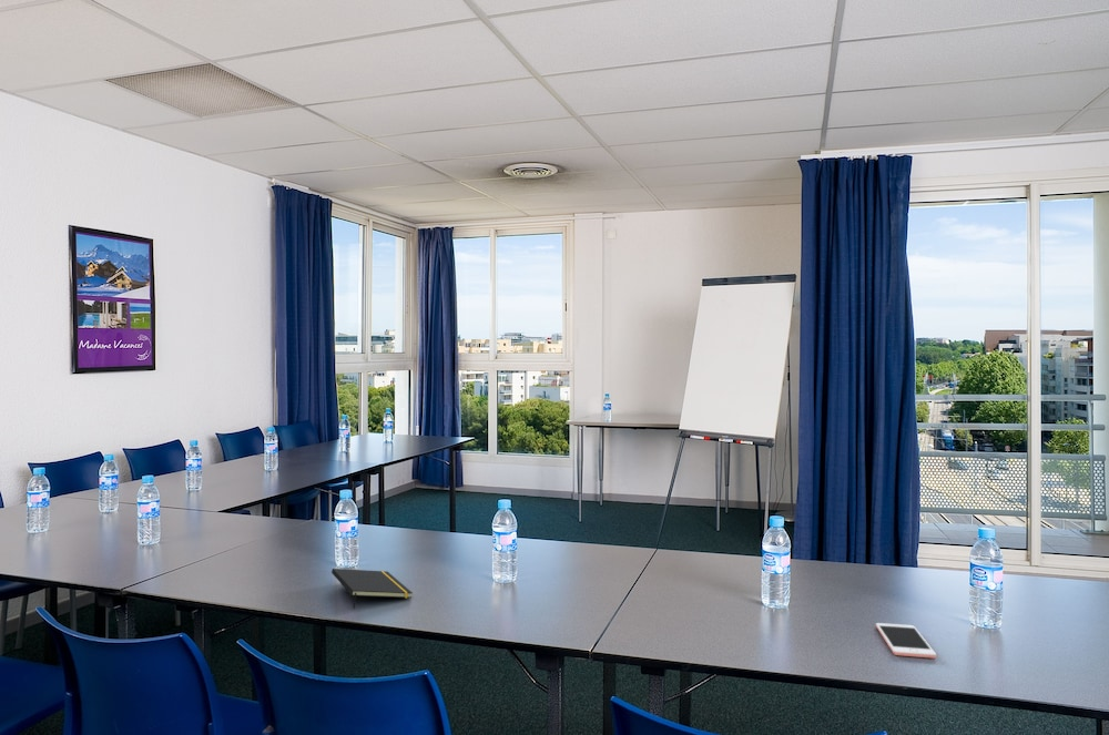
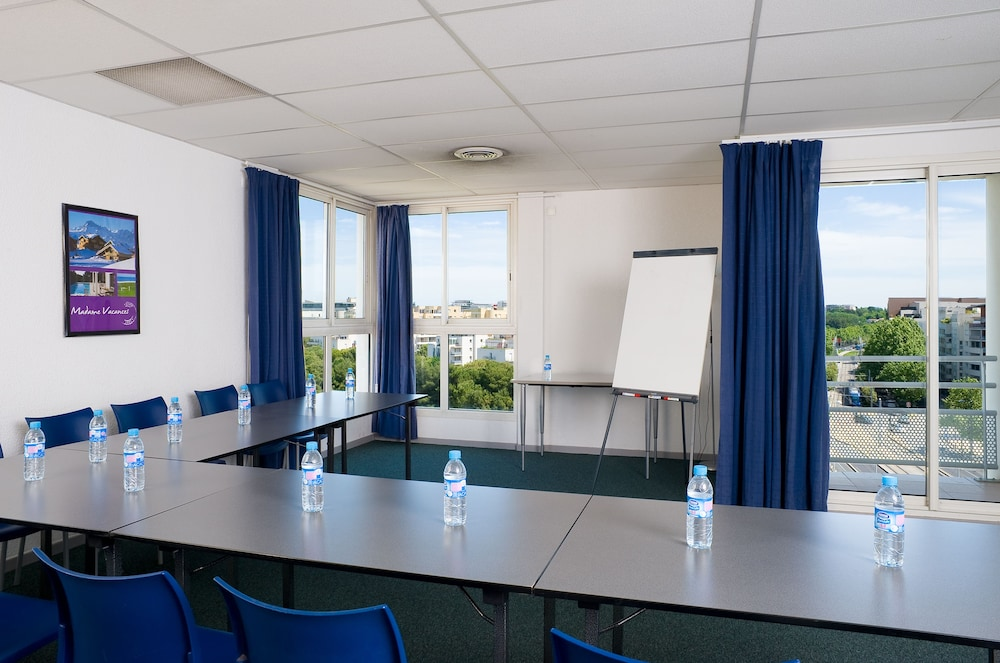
- cell phone (904, 639)
- notepad (370, 582)
